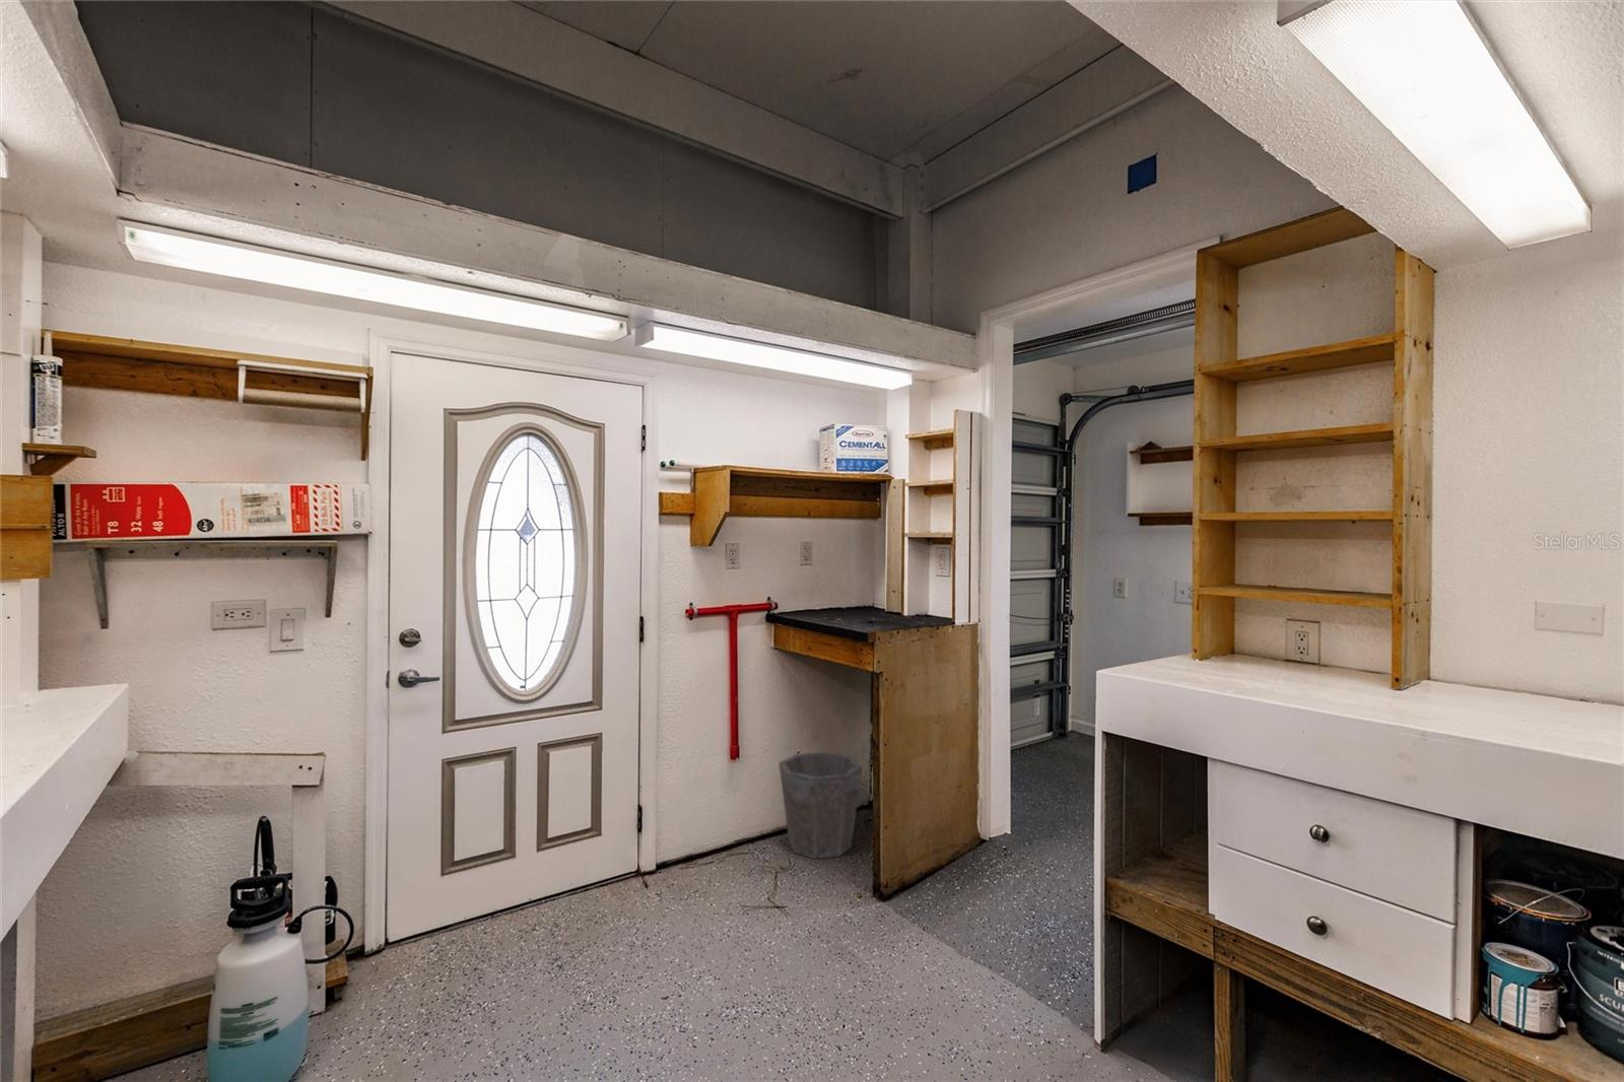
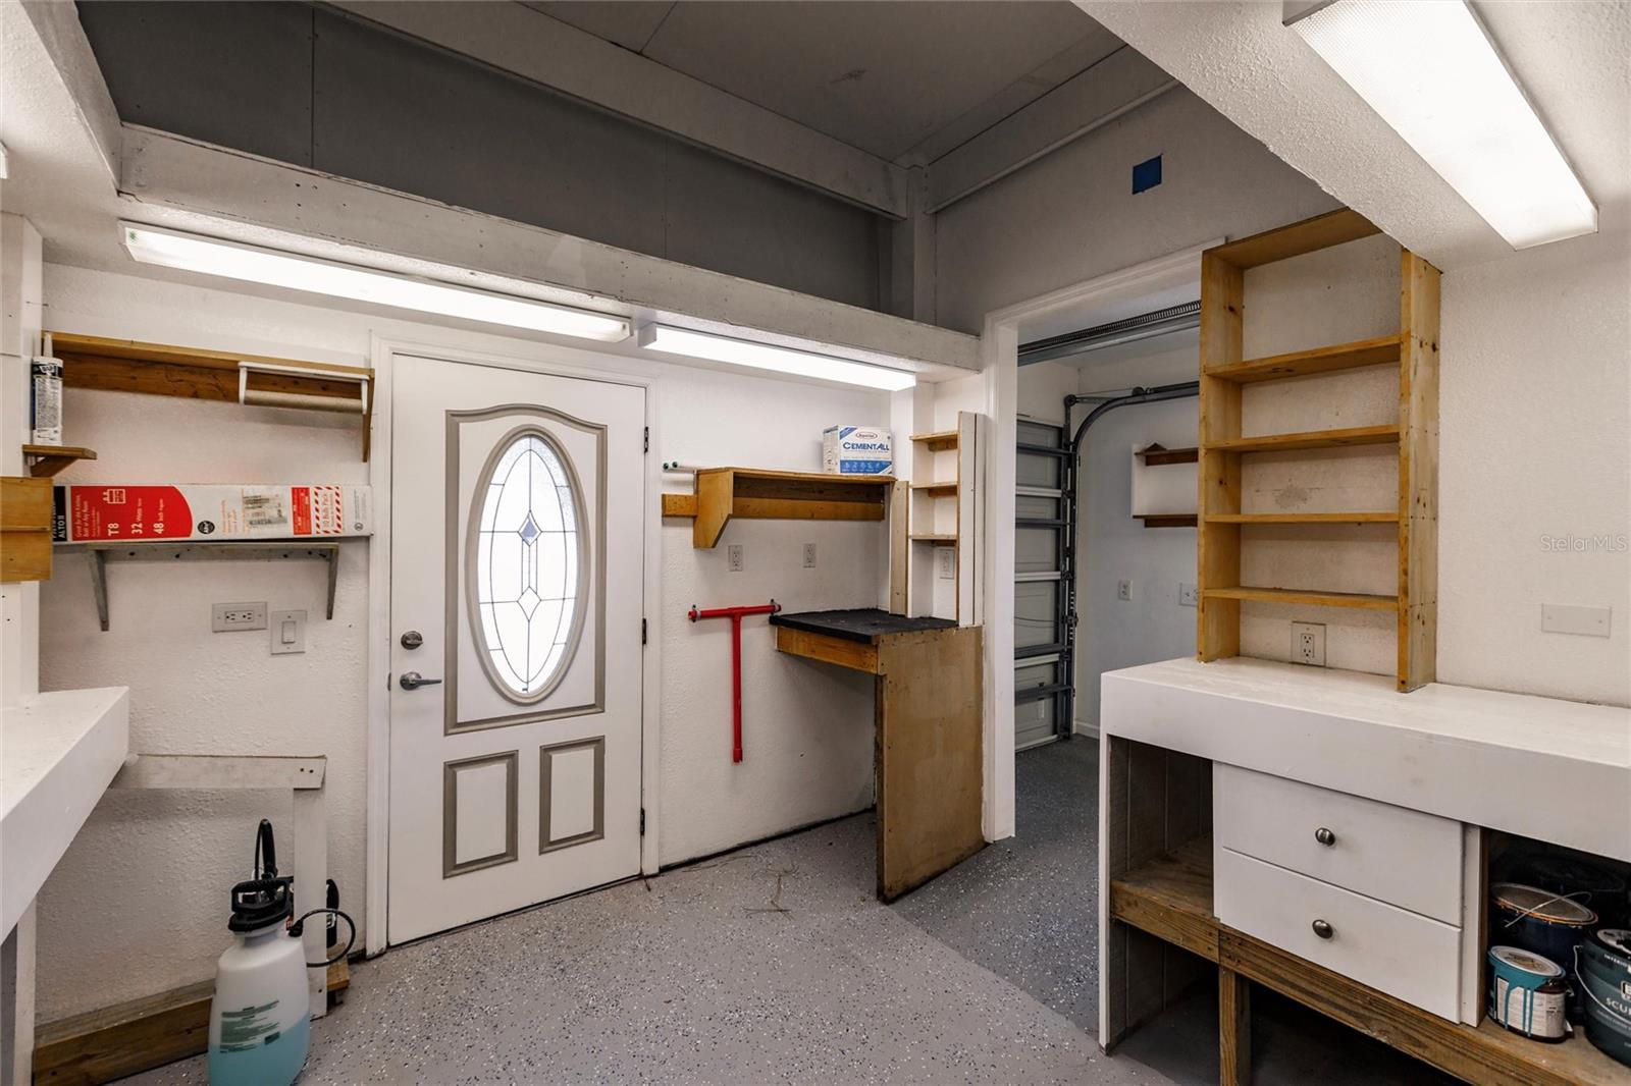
- waste bin (819, 804)
